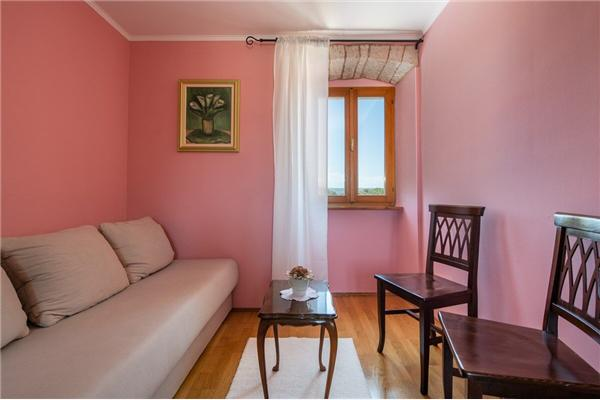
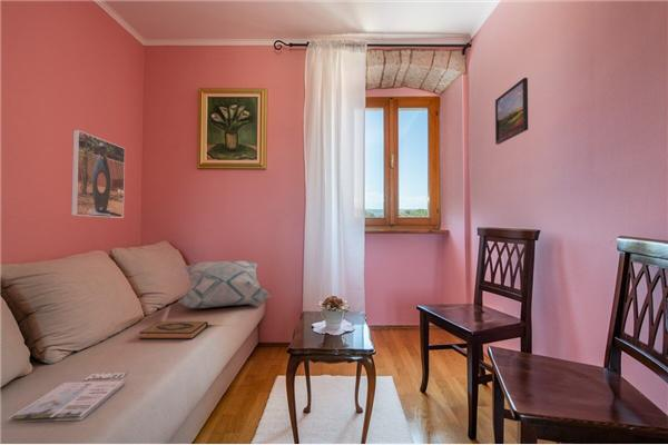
+ decorative pillow (224, 281)
+ hardback book (175, 329)
+ magazine (82, 392)
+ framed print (100, 178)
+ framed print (510, 113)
